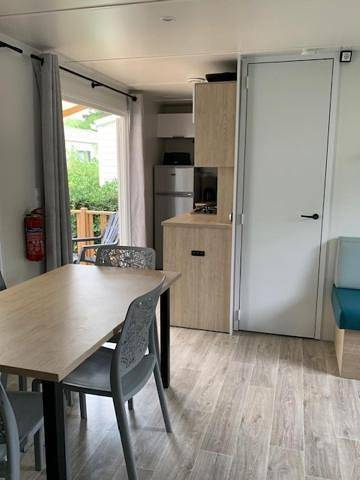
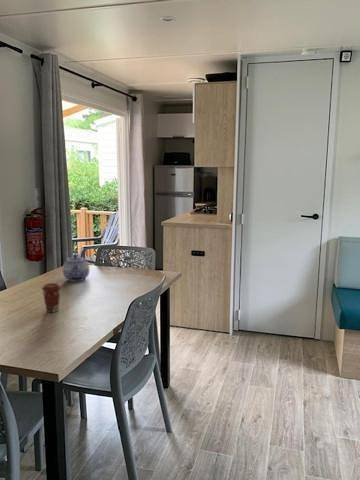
+ coffee cup (51, 297)
+ teapot (76, 266)
